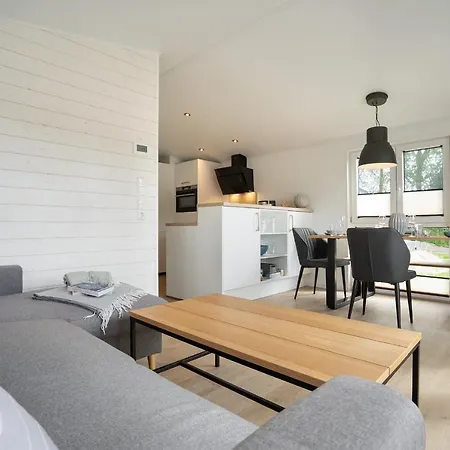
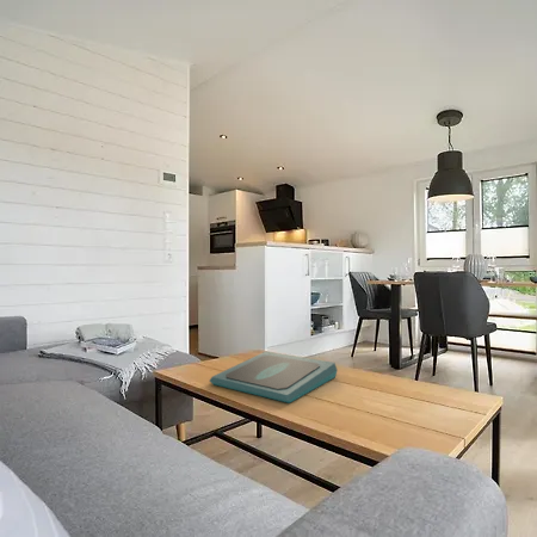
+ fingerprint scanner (274, 372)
